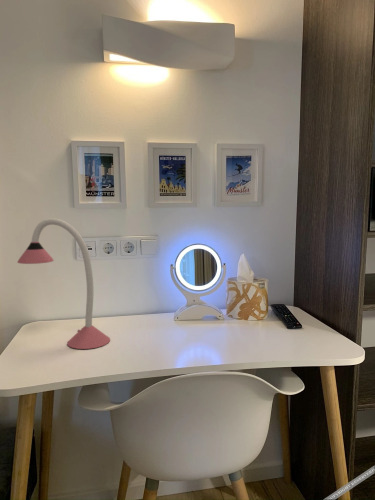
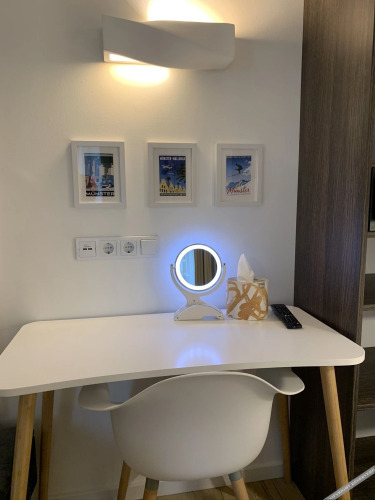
- desk lamp (86, 280)
